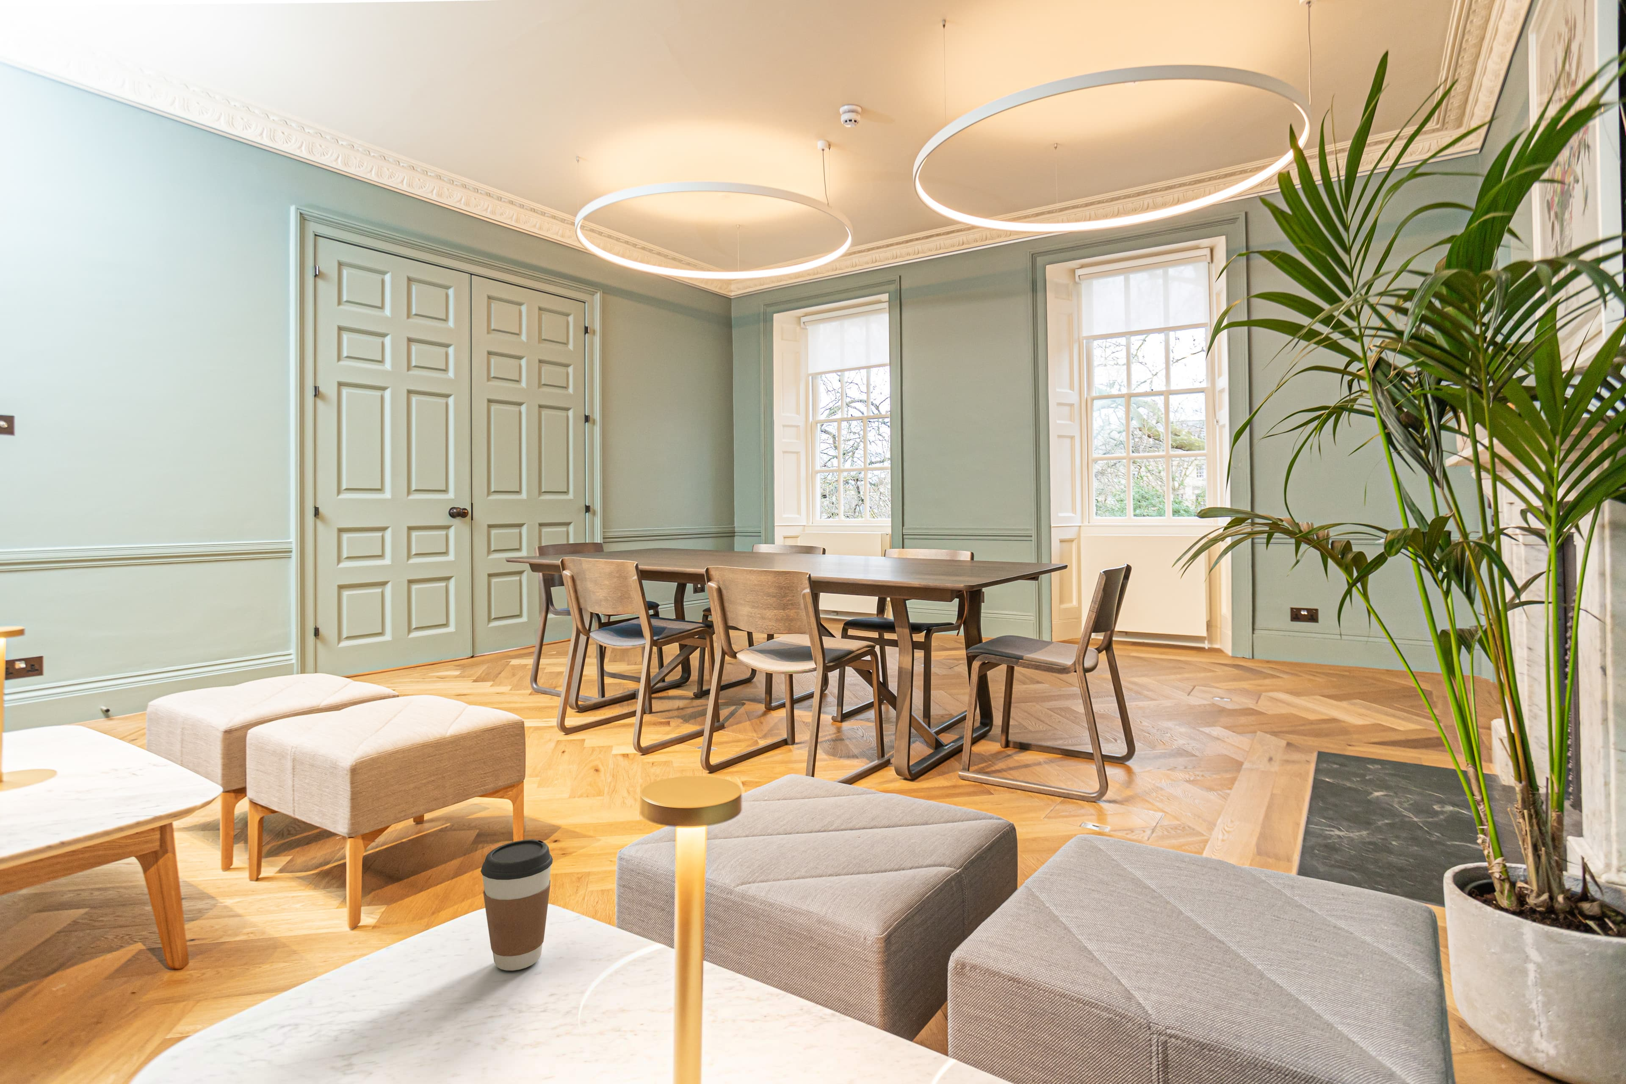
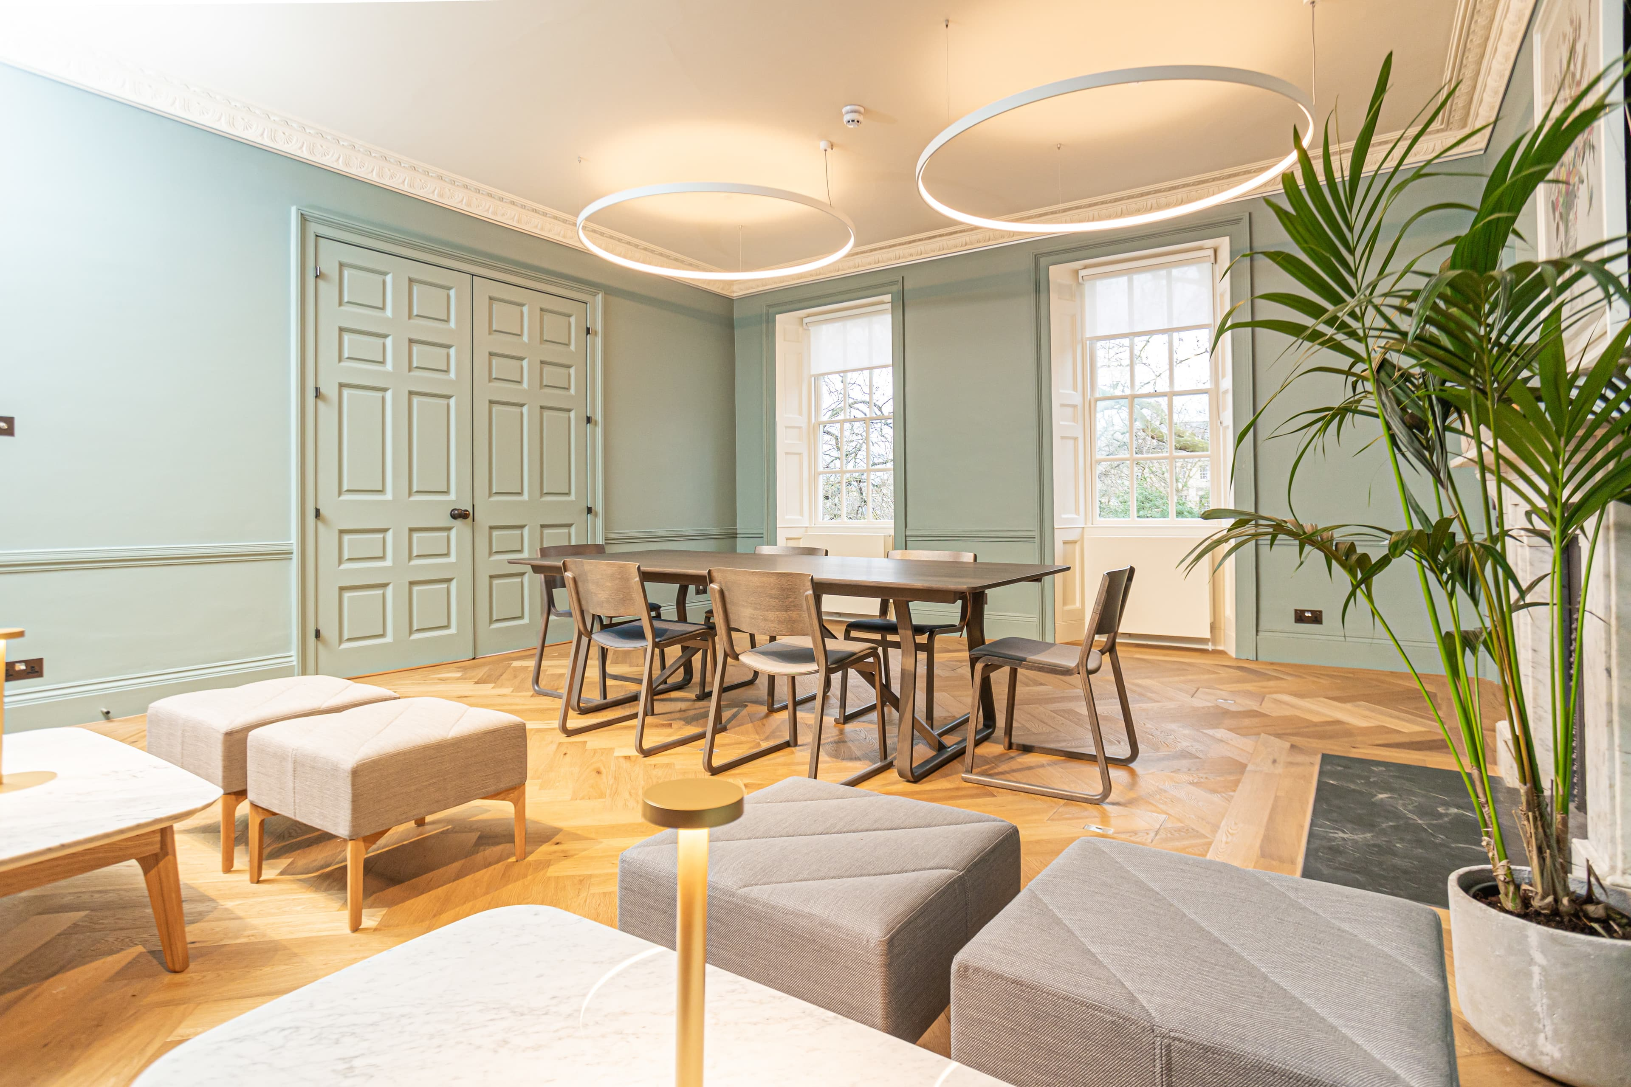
- coffee cup (518, 905)
